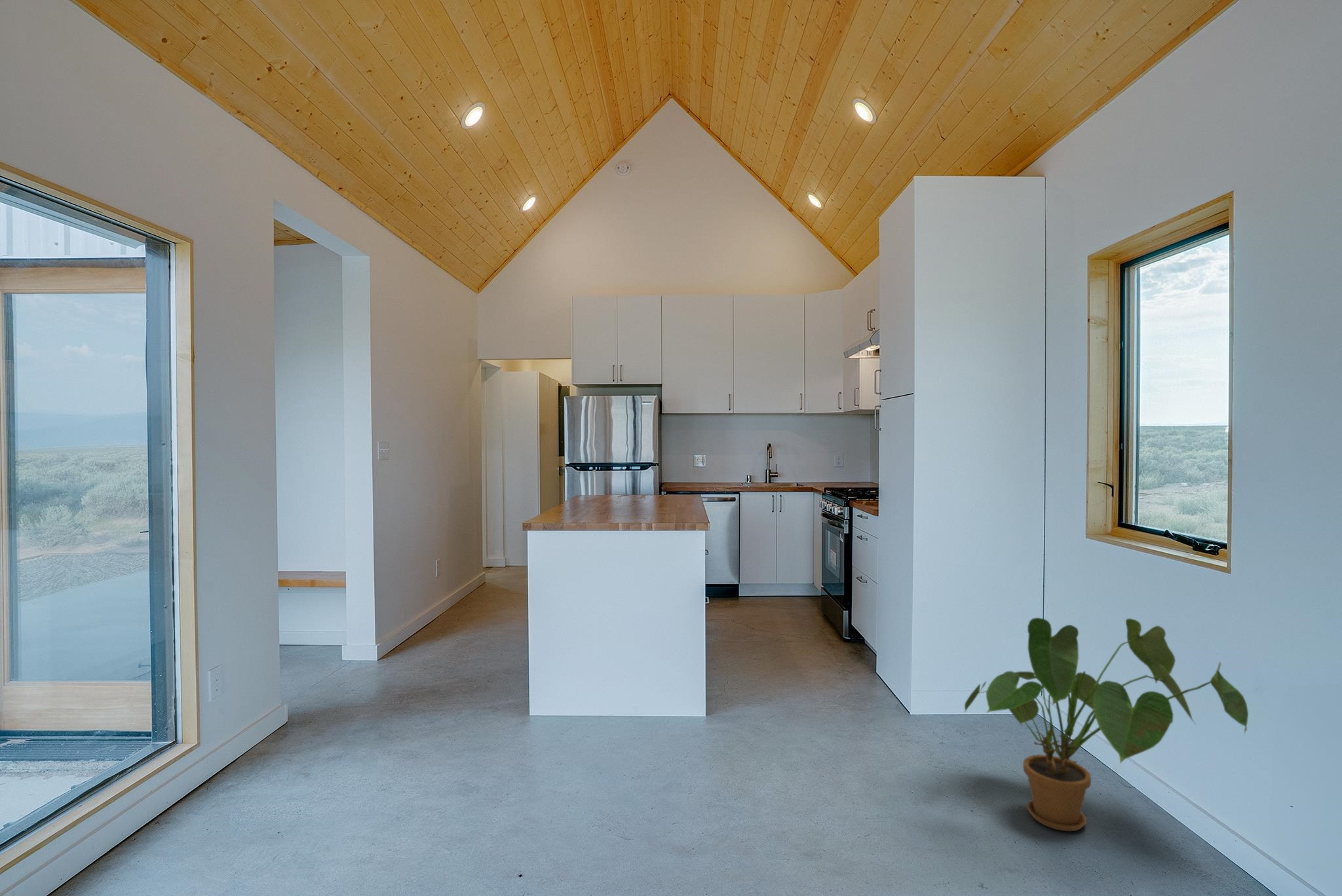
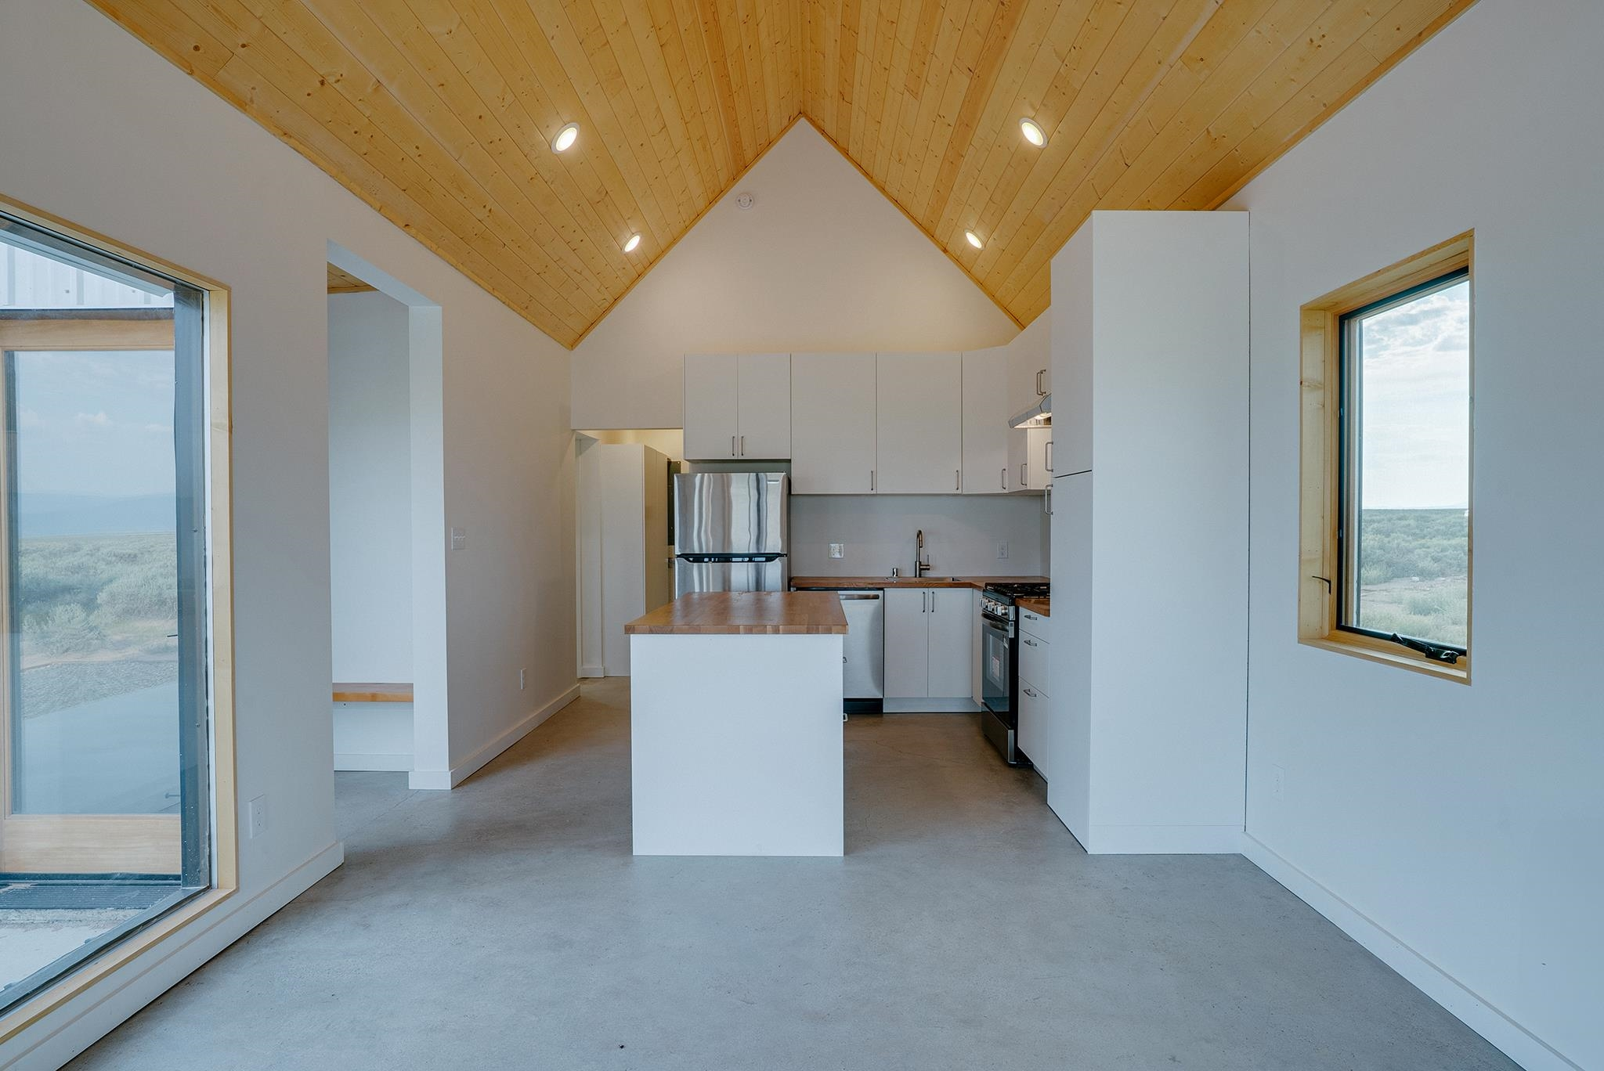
- house plant (1092, 724)
